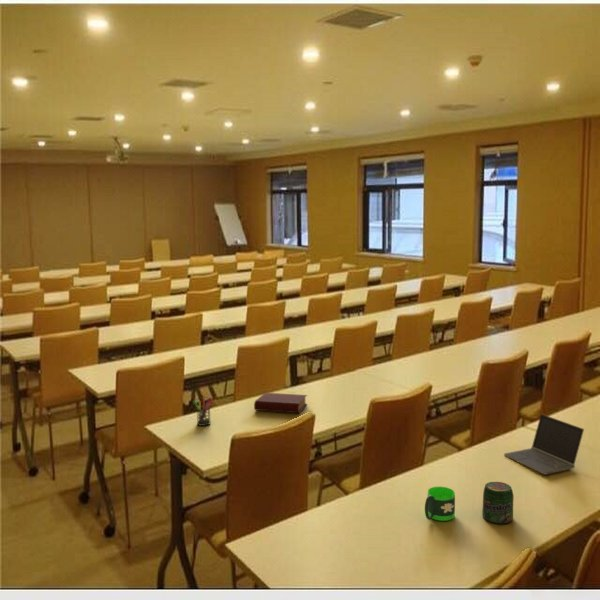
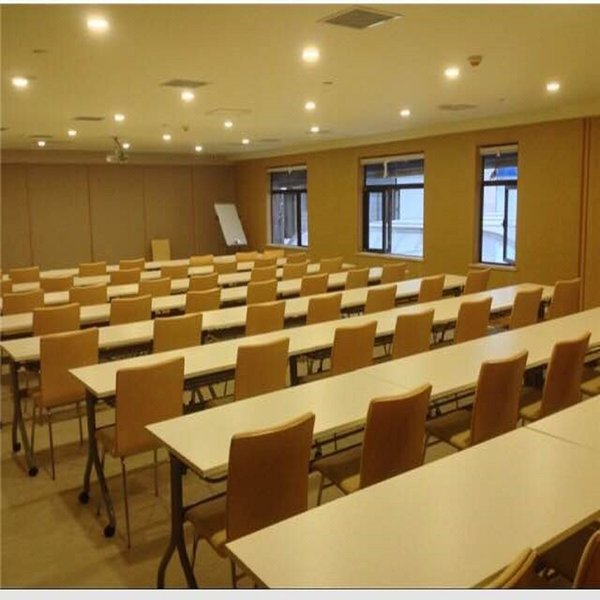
- pen holder (201, 409)
- laptop computer (543, 442)
- jar (497, 501)
- mug (437, 504)
- book (281, 403)
